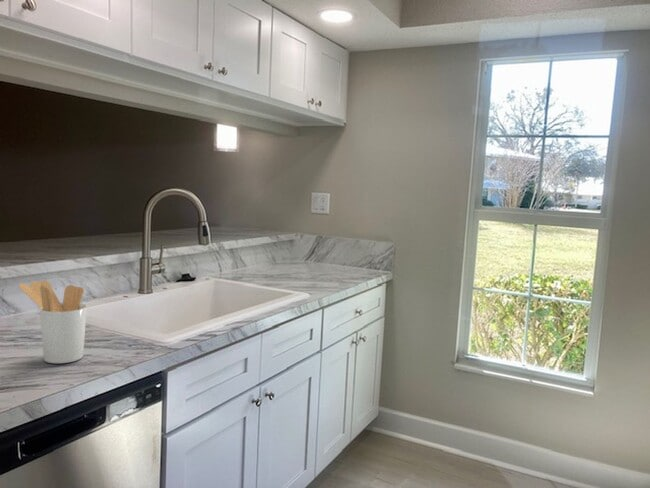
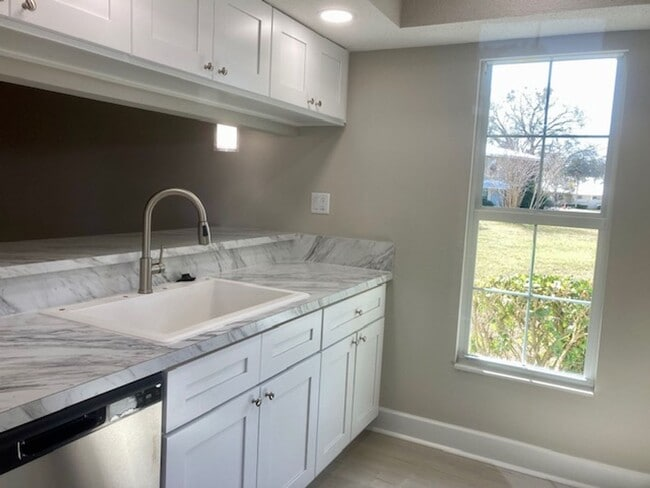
- utensil holder (54, 318)
